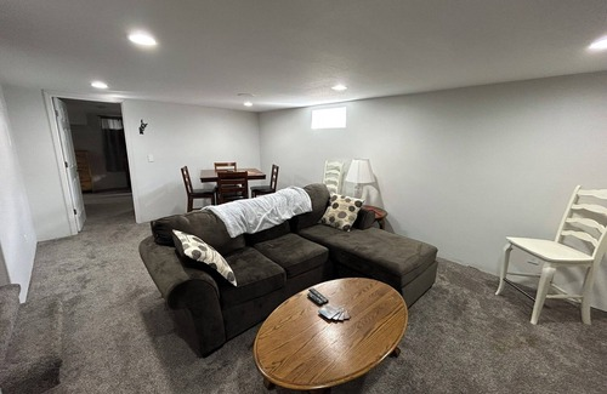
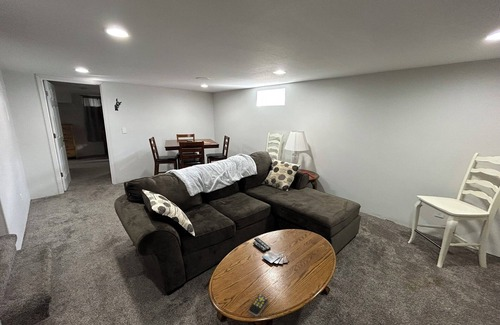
+ remote control (258, 304)
